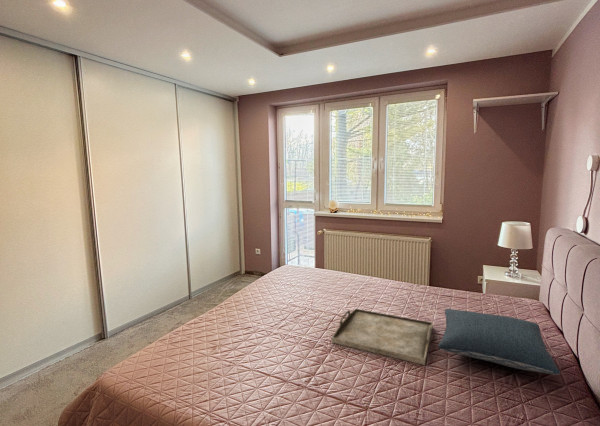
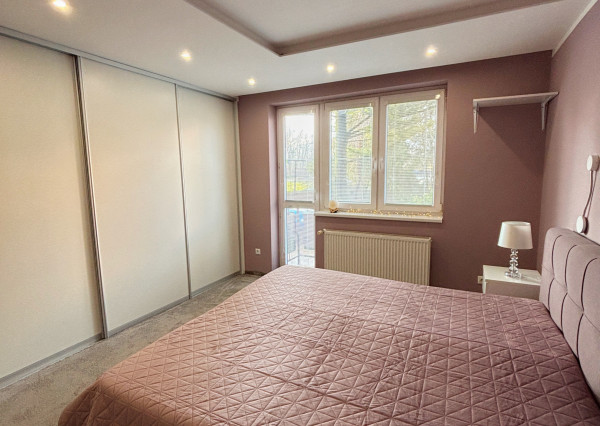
- serving tray (384, 327)
- pillow (491, 336)
